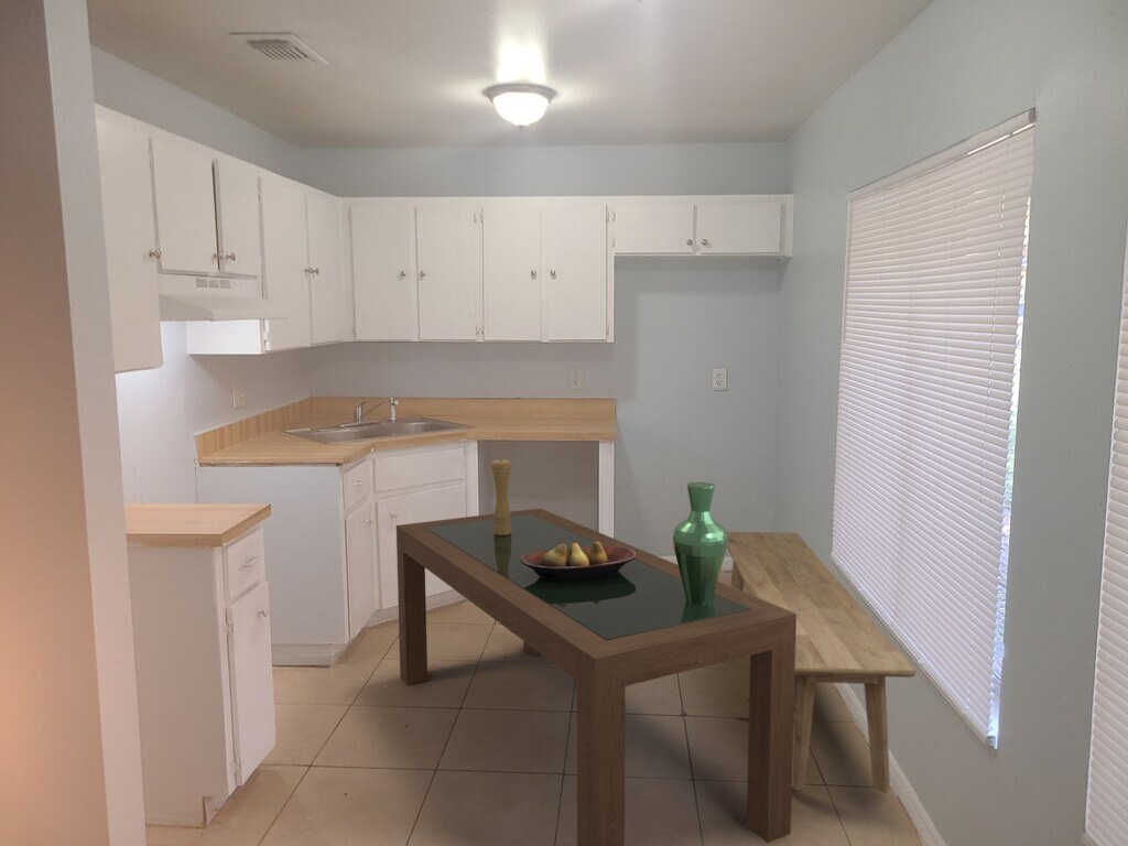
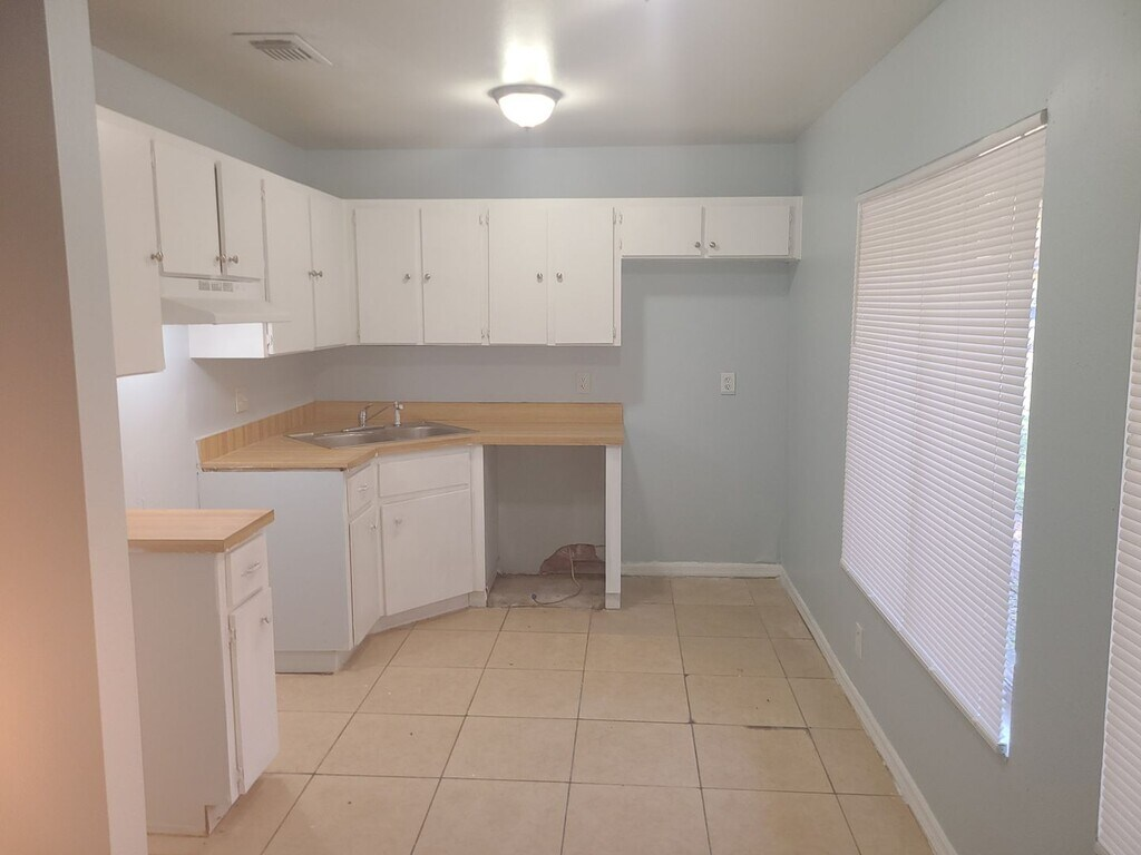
- pepper mill (501, 496)
- bench (796, 634)
- fruit bowl (578, 556)
- vase (699, 542)
- dining table (560, 653)
